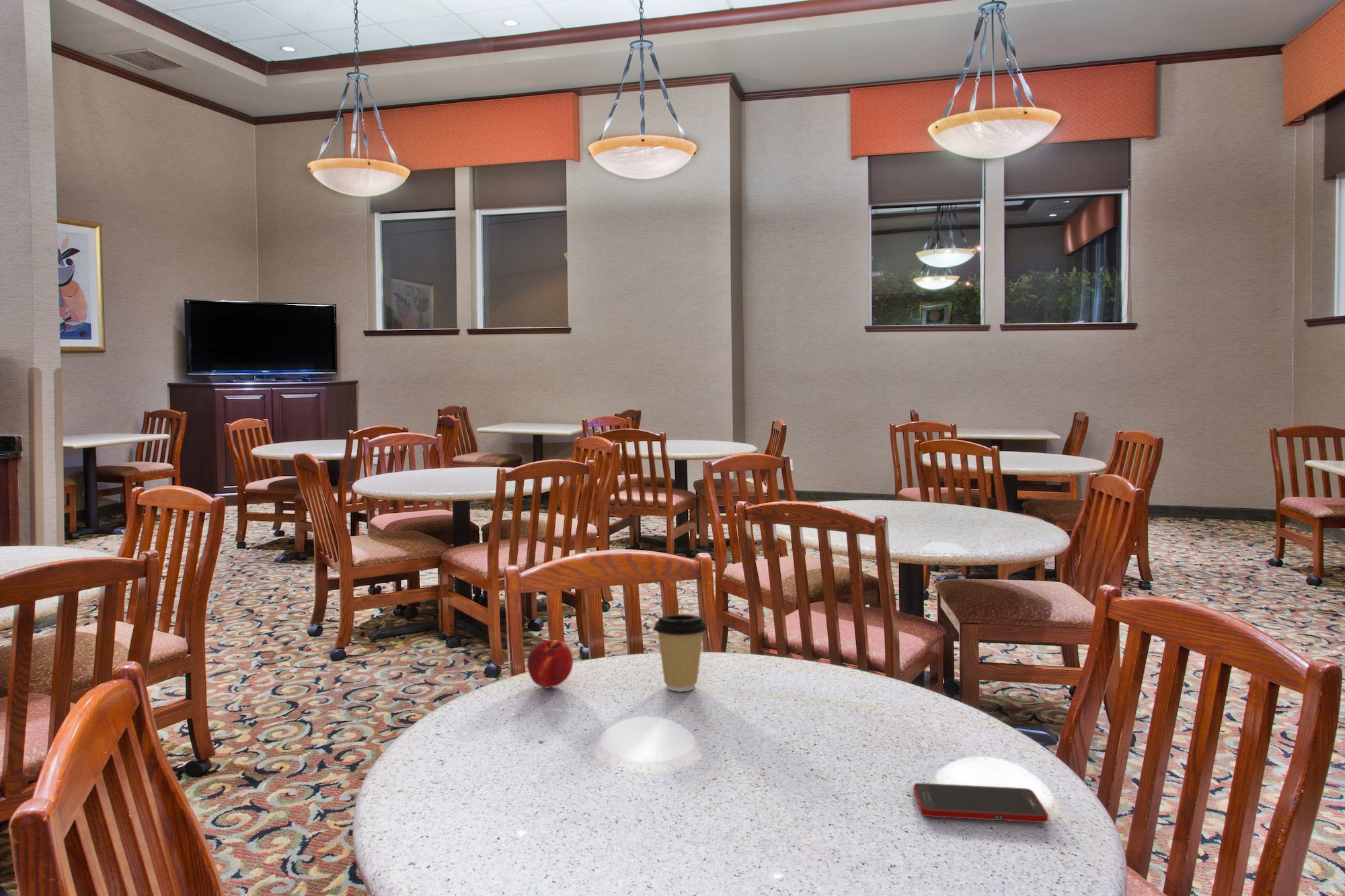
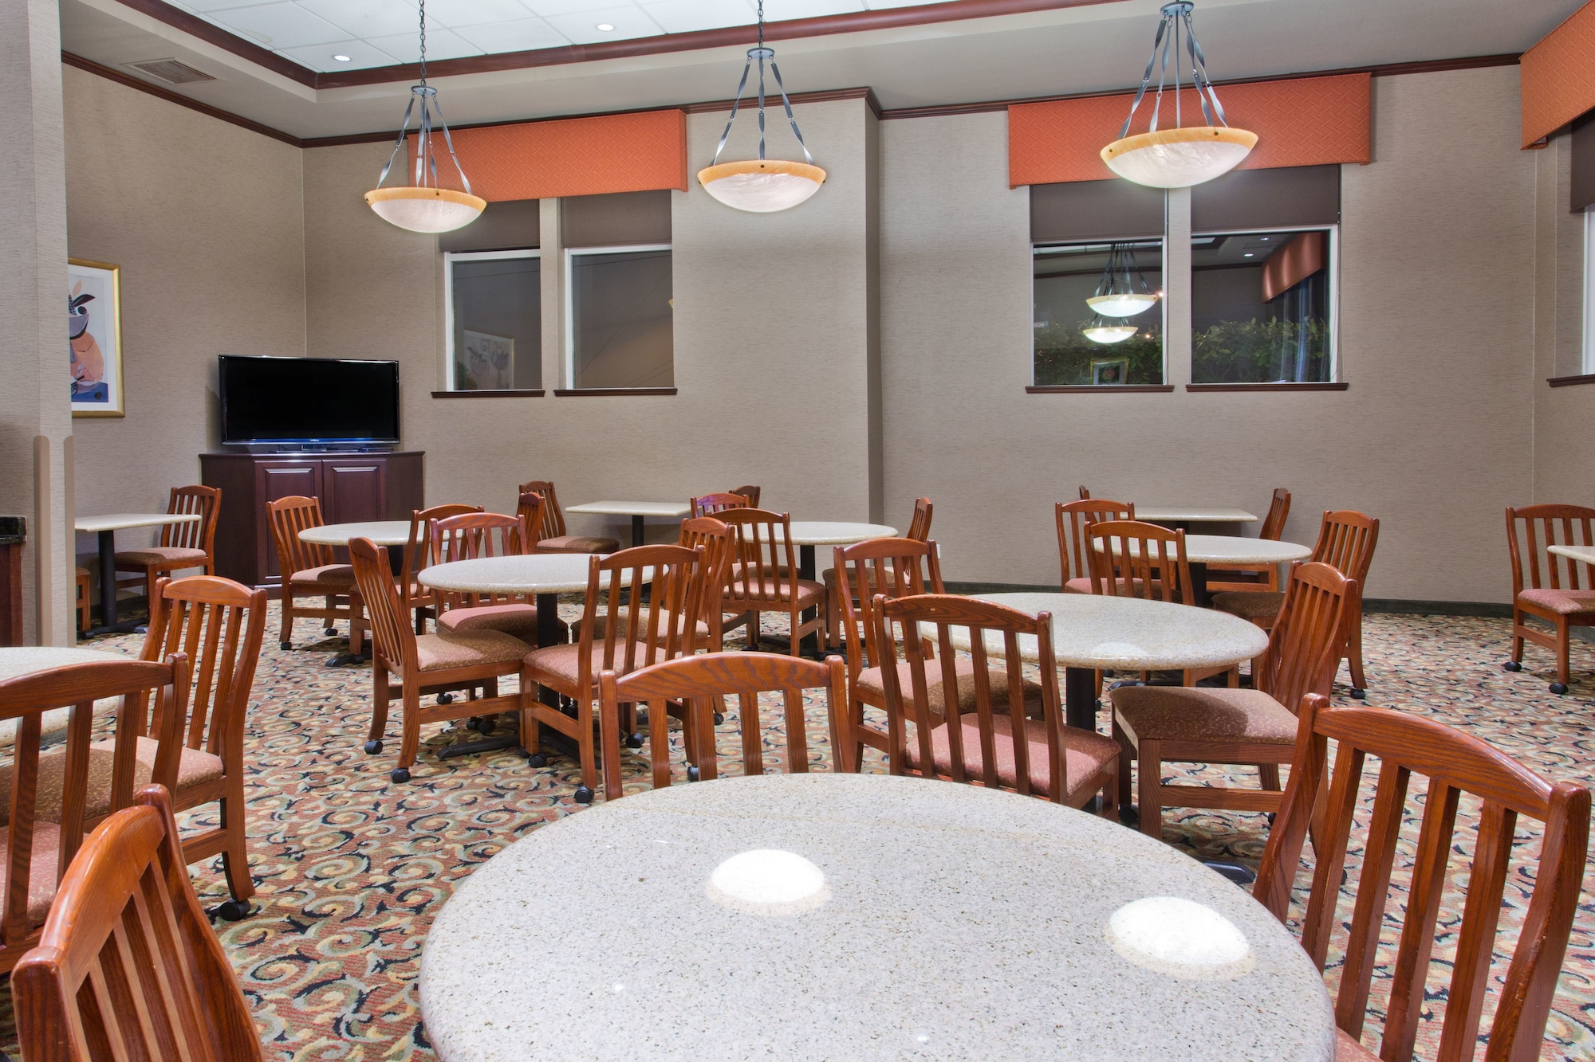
- coffee cup (681, 651)
- peach (549, 663)
- cell phone (978, 803)
